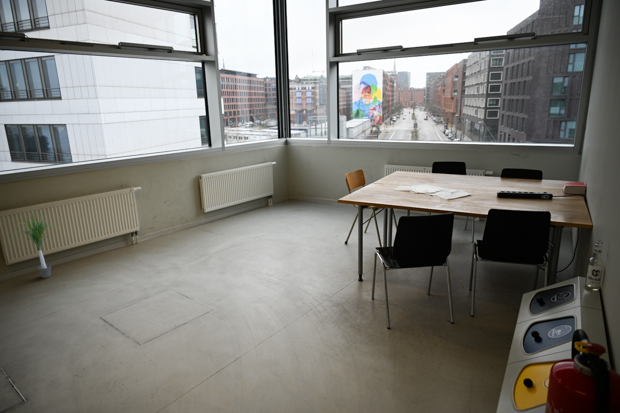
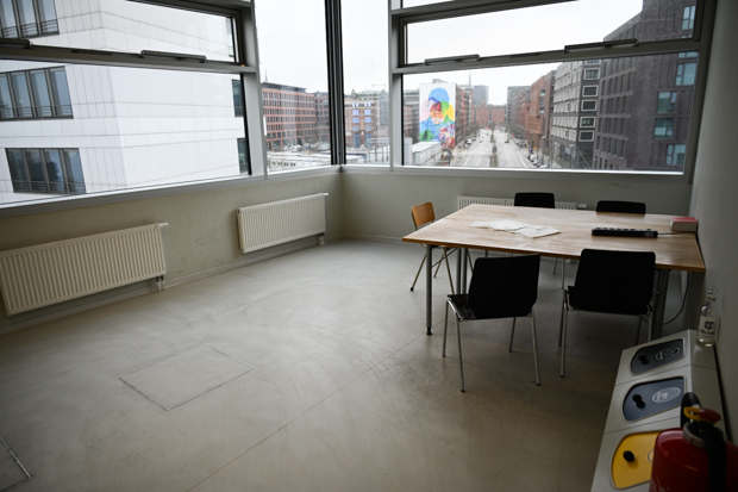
- potted plant (38, 244)
